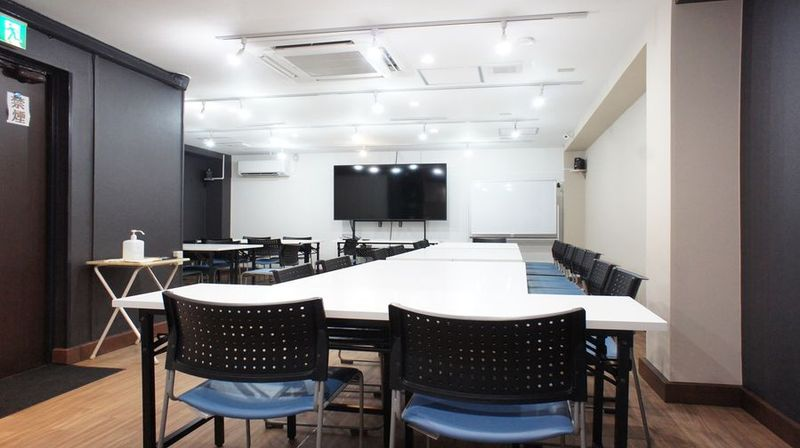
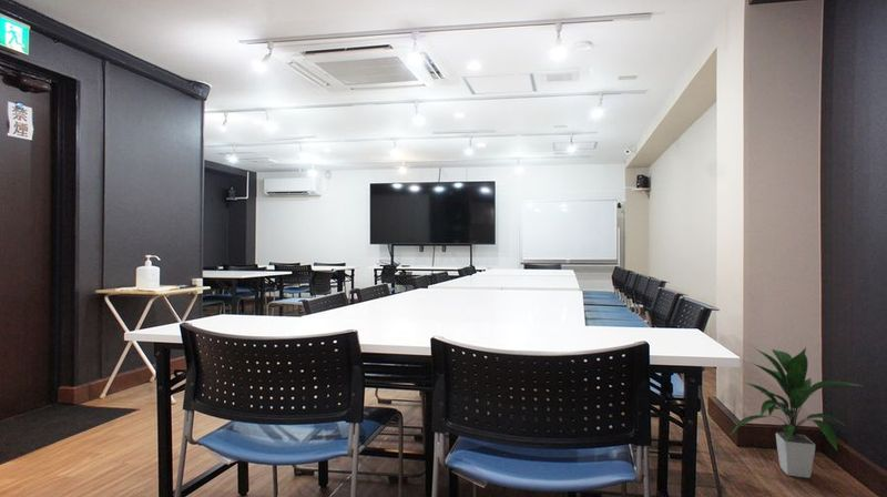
+ indoor plant (787, 407)
